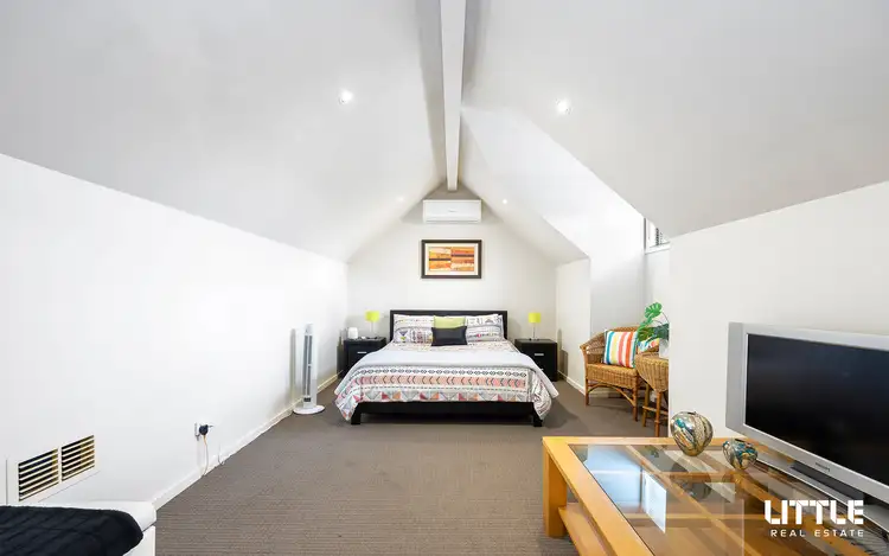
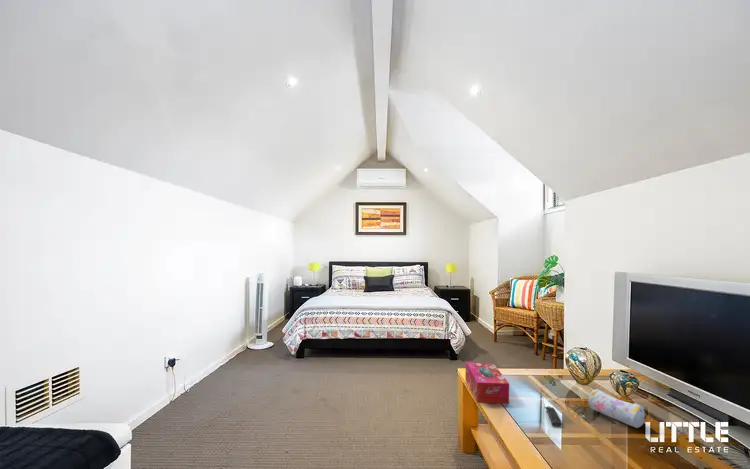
+ tissue box (485, 381)
+ remote control (552, 414)
+ pencil case (615, 407)
